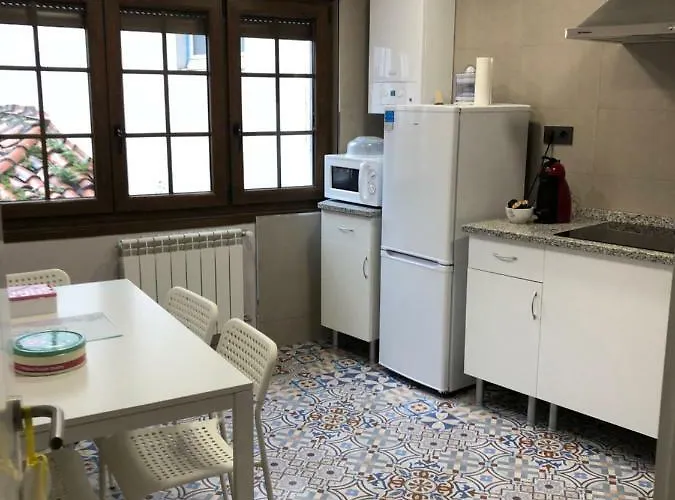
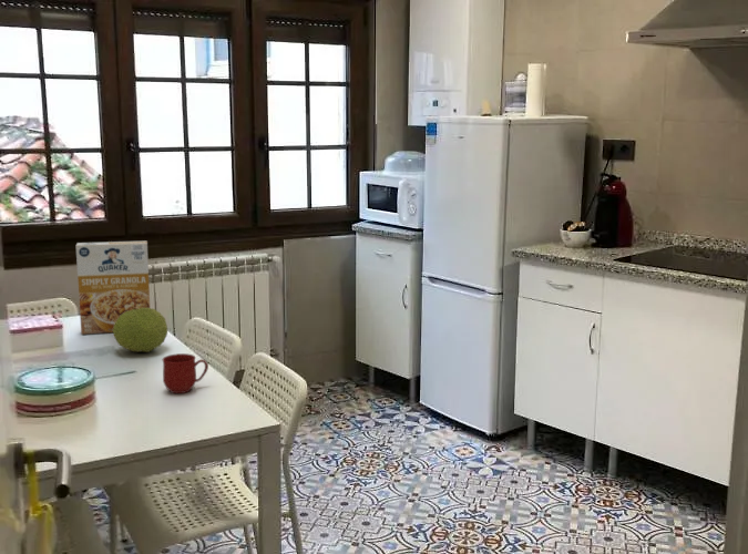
+ fruit (140, 329)
+ mug (185, 373)
+ cereal box (114, 287)
